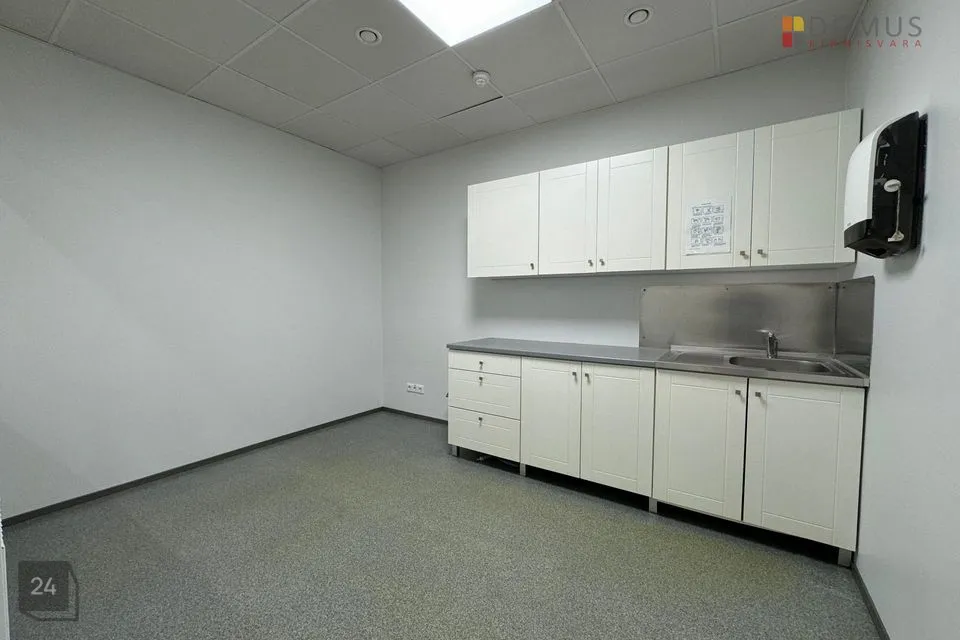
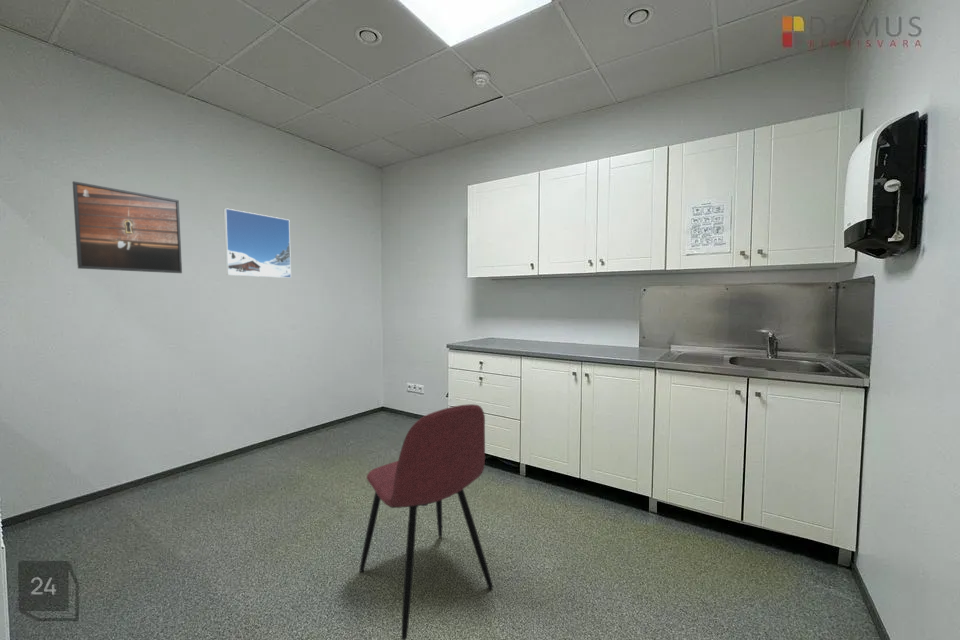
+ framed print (259, 245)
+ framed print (132, 231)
+ dining chair (423, 487)
